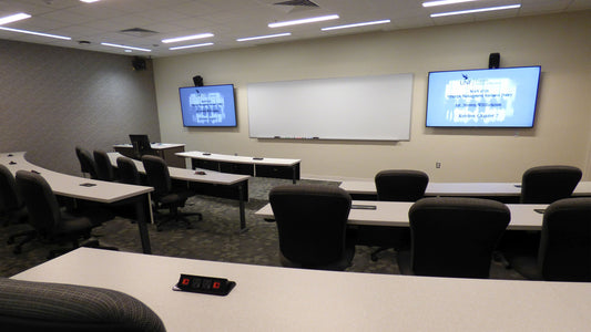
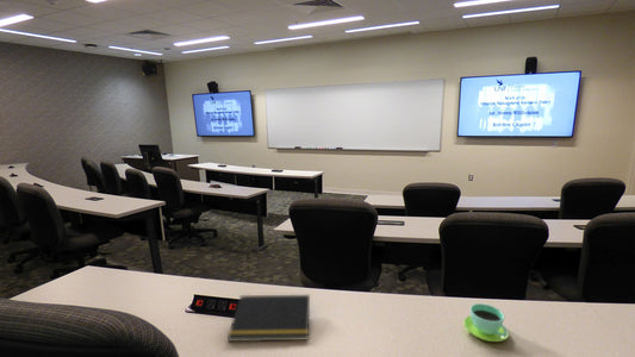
+ cup (486, 321)
+ notepad (272, 315)
